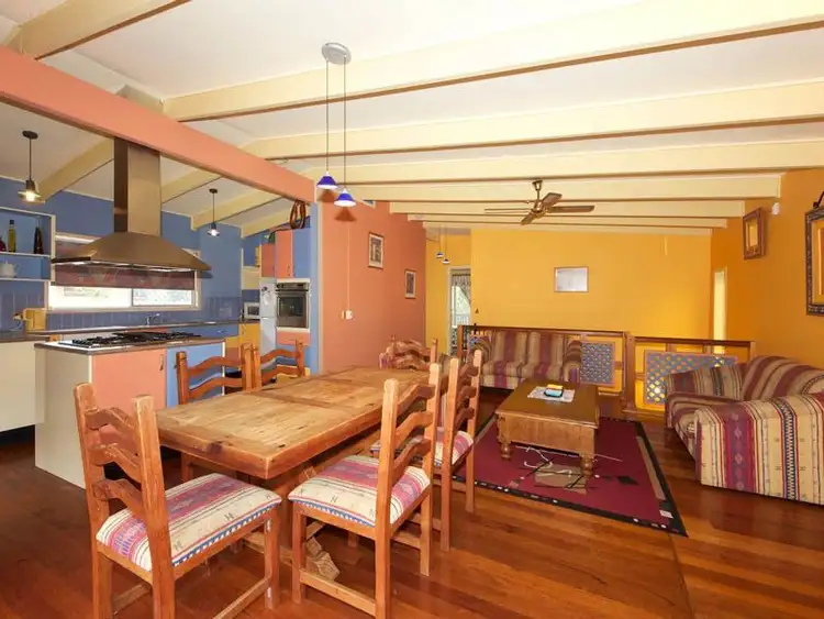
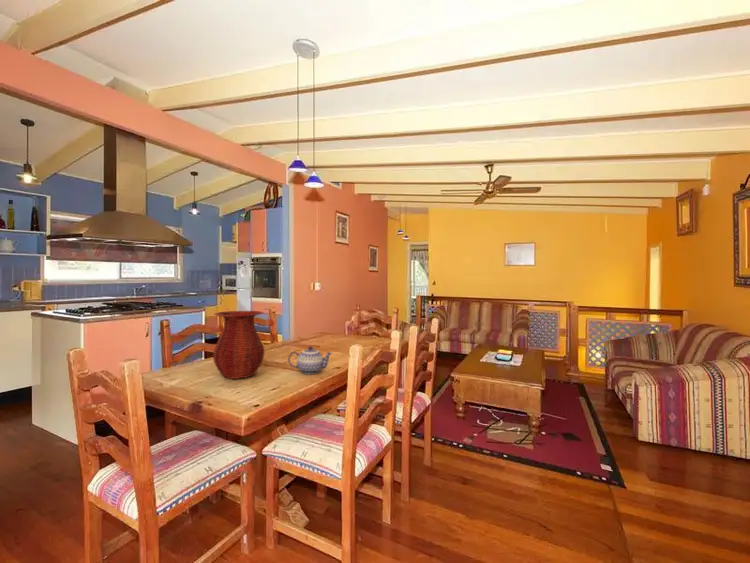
+ vase (239, 344)
+ teapot (310, 359)
